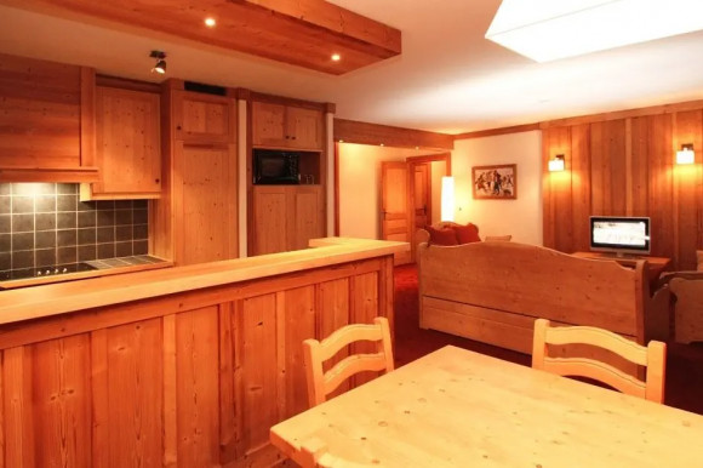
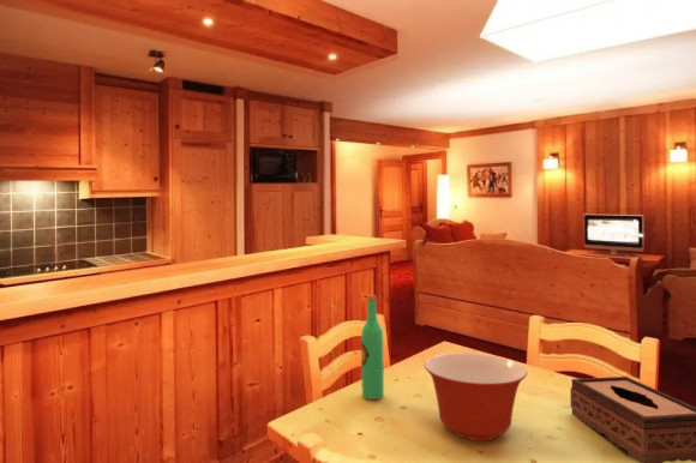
+ mixing bowl (474, 397)
+ wine bottle (372, 345)
+ tissue box (634, 415)
